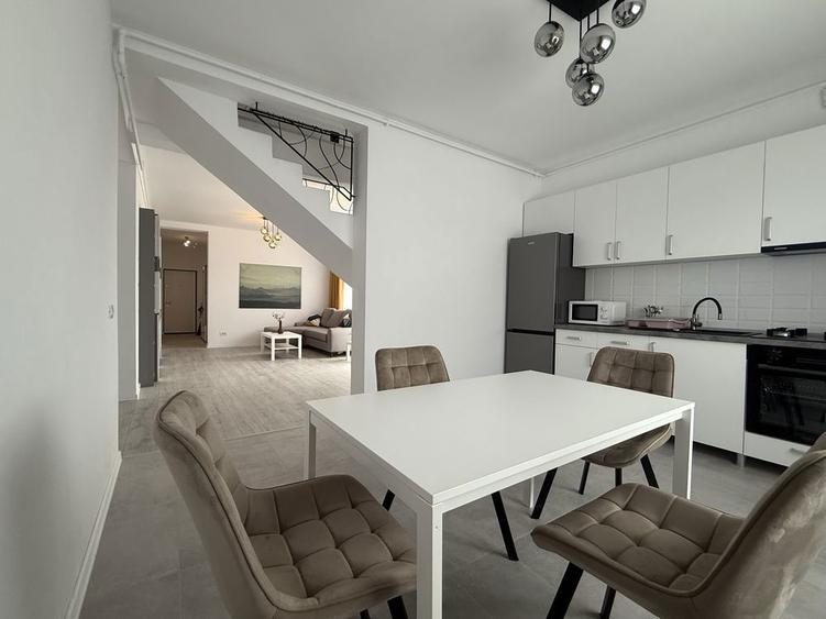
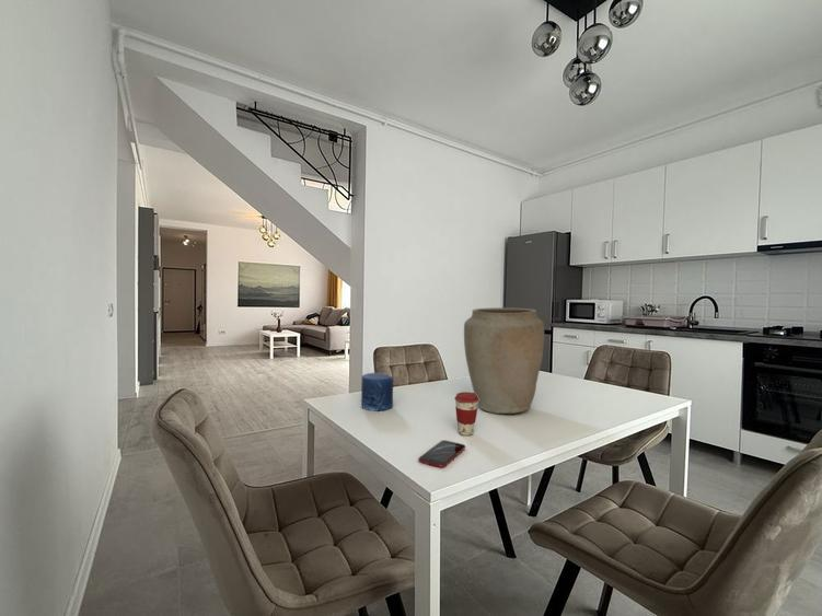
+ coffee cup (465, 412)
+ candle (377, 391)
+ vase (501, 358)
+ smartphone (442, 452)
